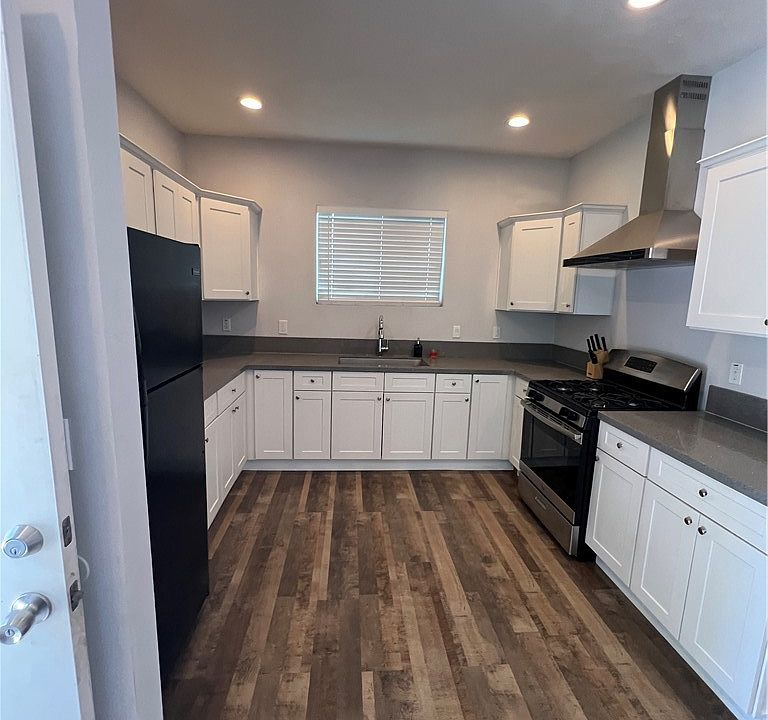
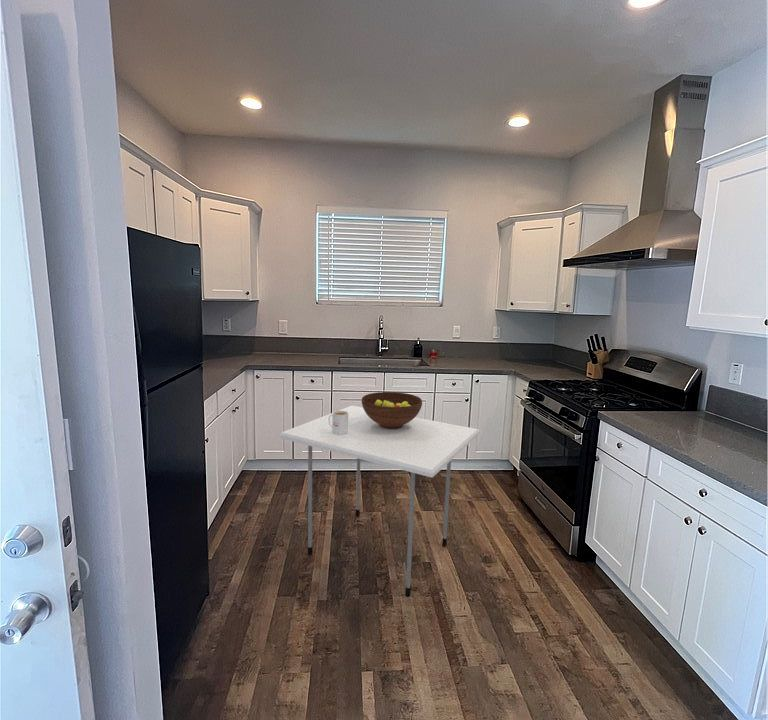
+ mug (337, 421)
+ fruit bowl (391, 412)
+ dining table (359, 491)
